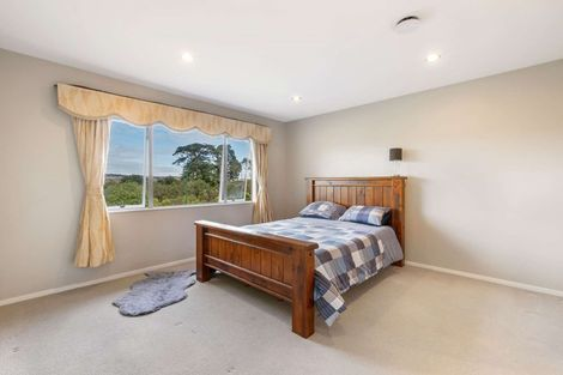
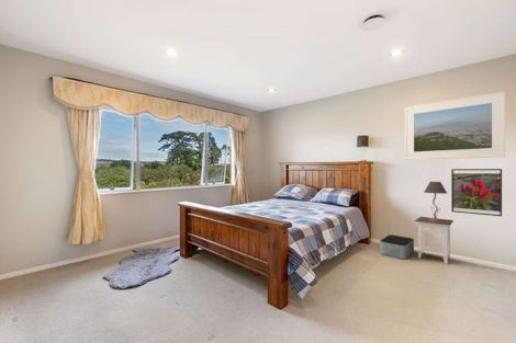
+ table lamp (434, 199)
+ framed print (449, 129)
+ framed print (475, 191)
+ storage bin (396, 245)
+ nightstand (434, 231)
